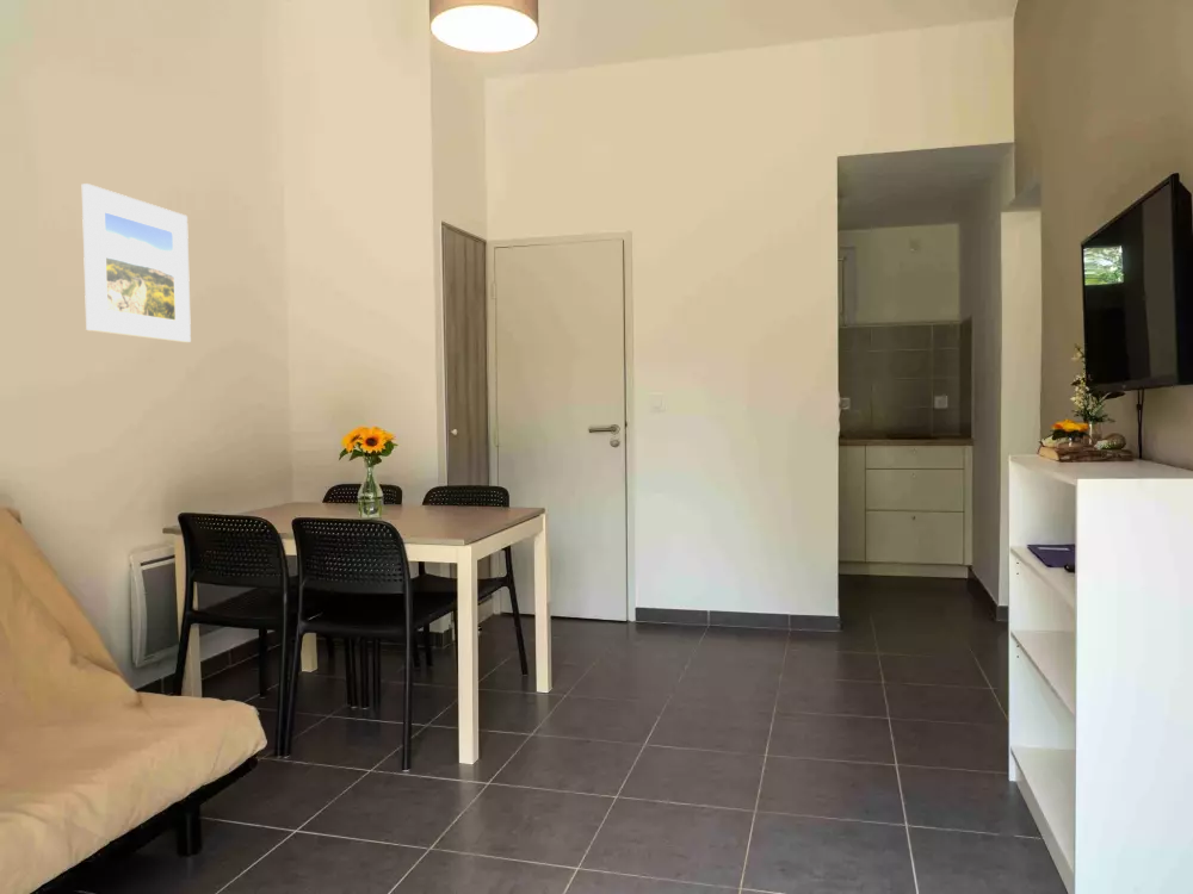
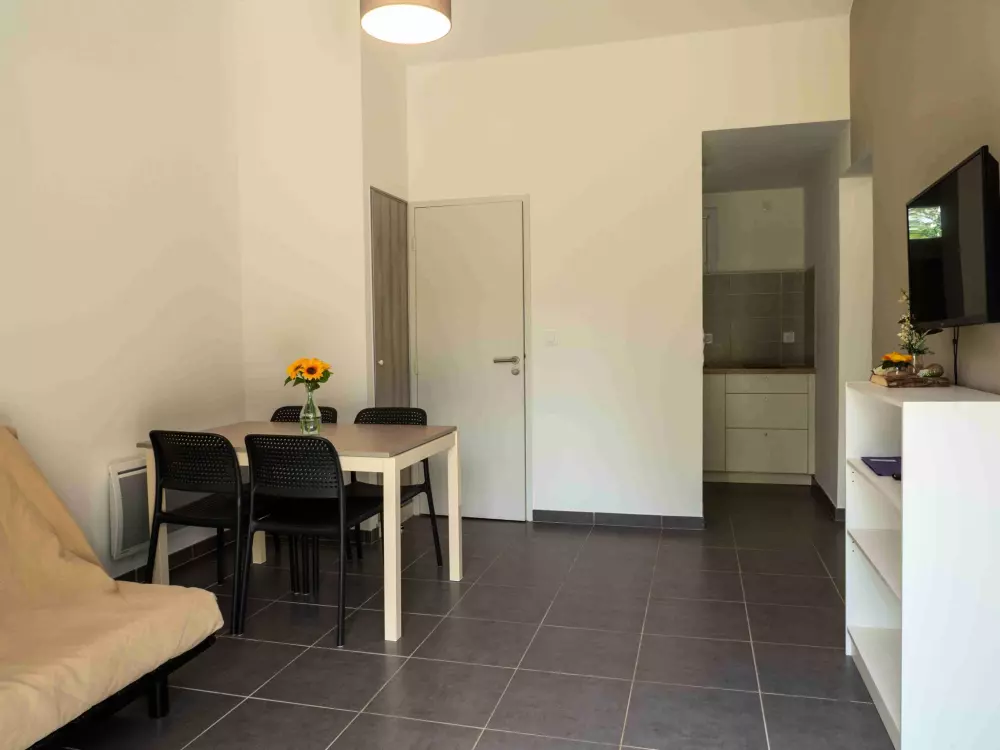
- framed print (140, 268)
